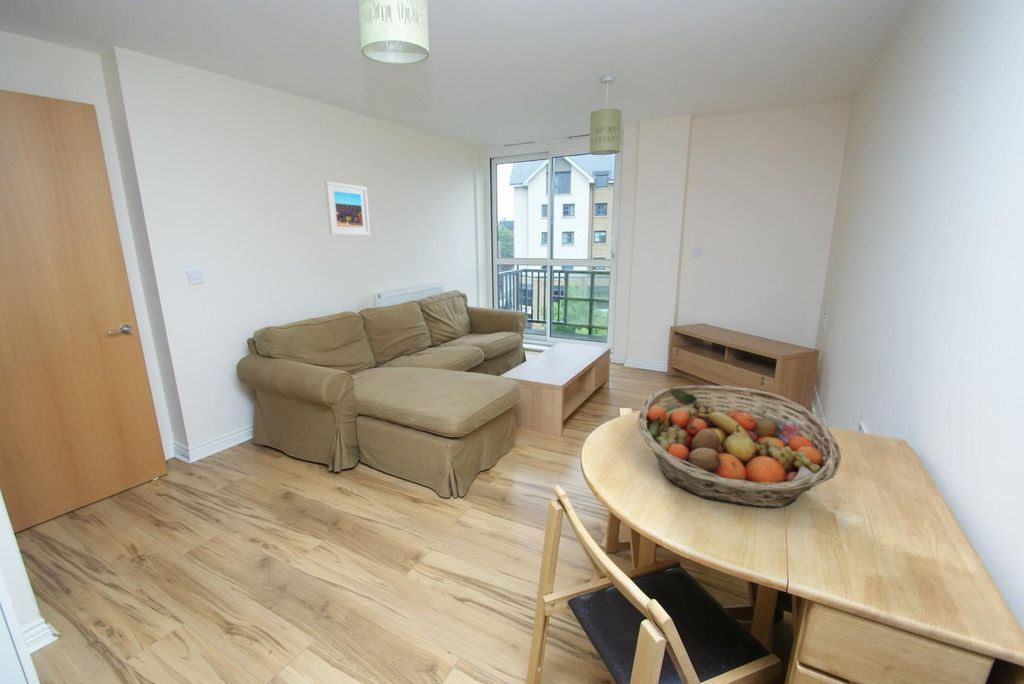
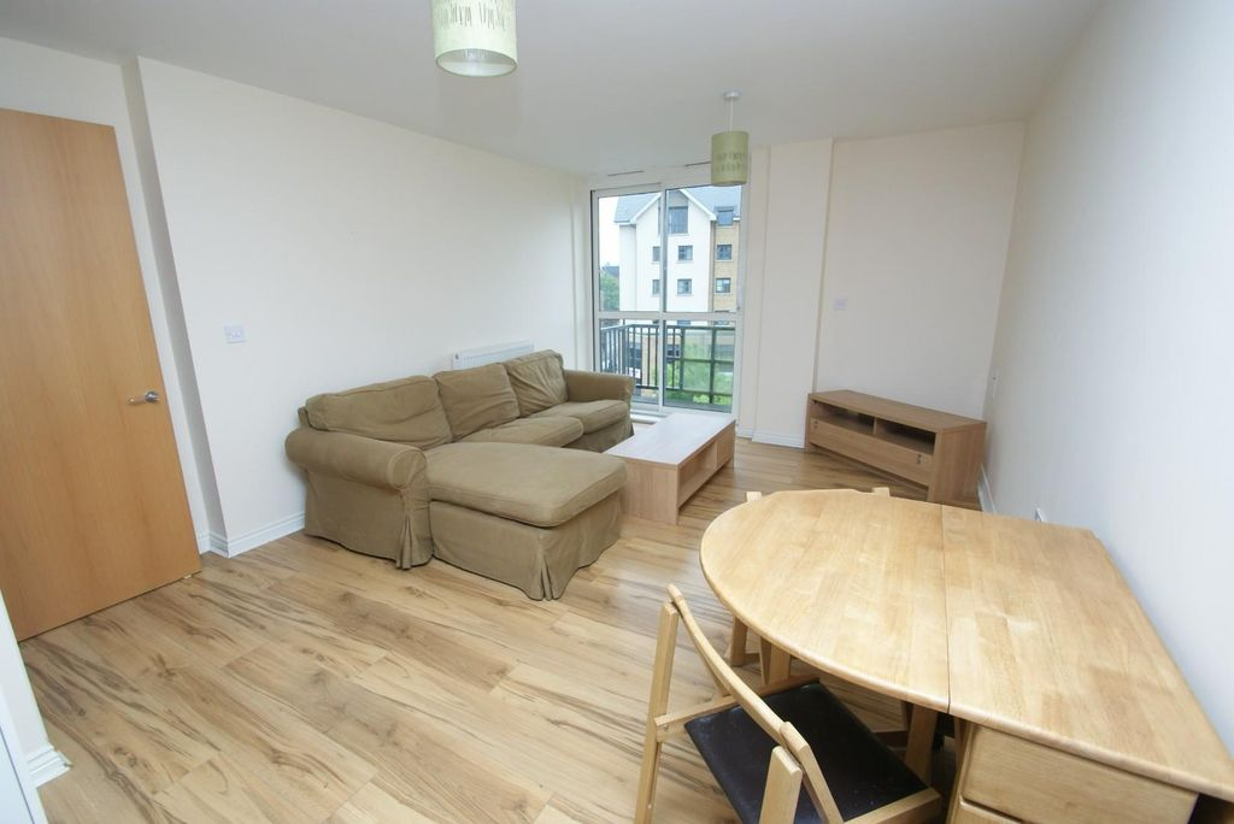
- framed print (348, 210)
- fruit basket (729, 440)
